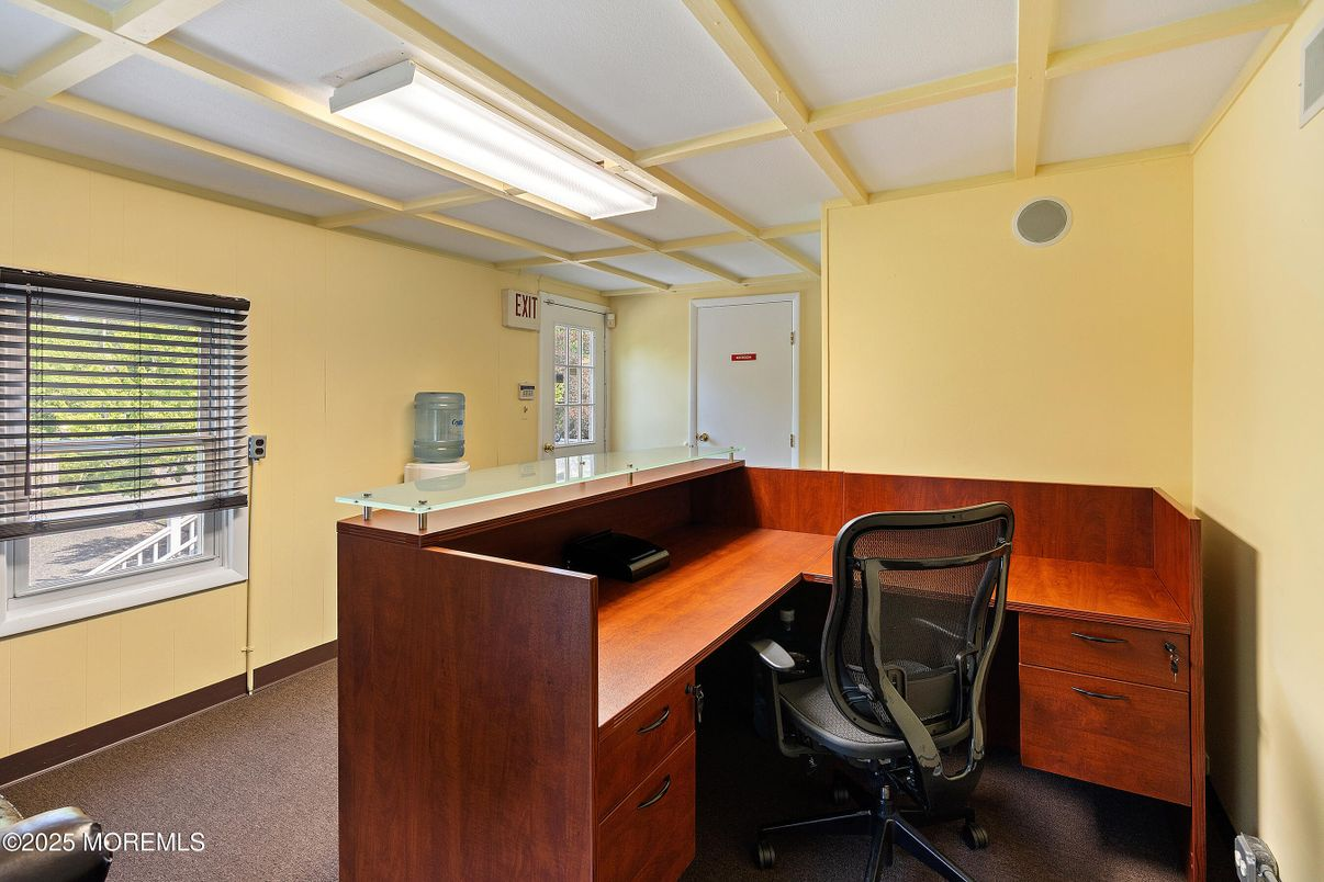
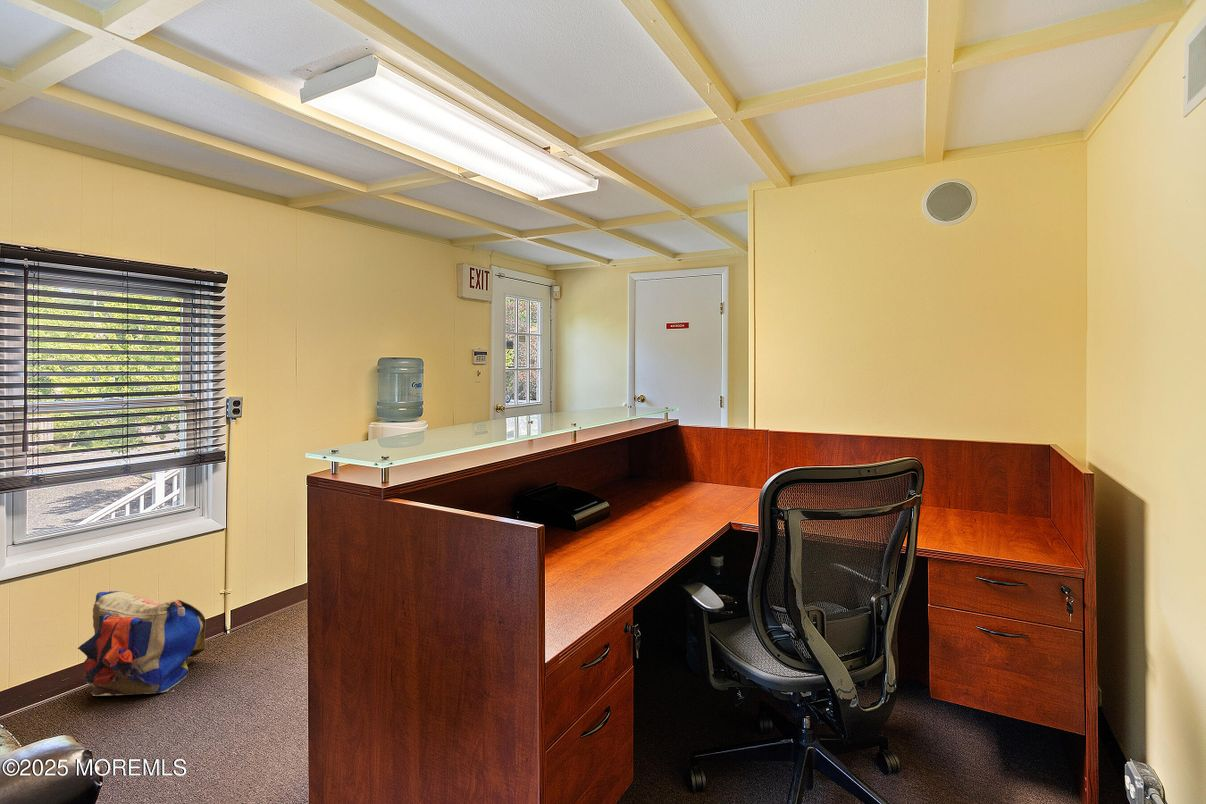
+ backpack (144, 637)
